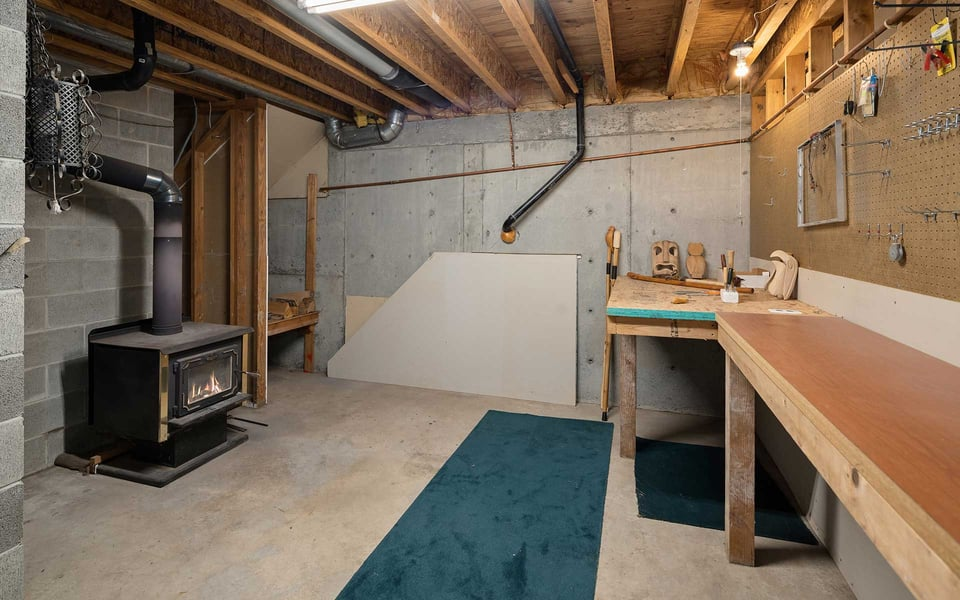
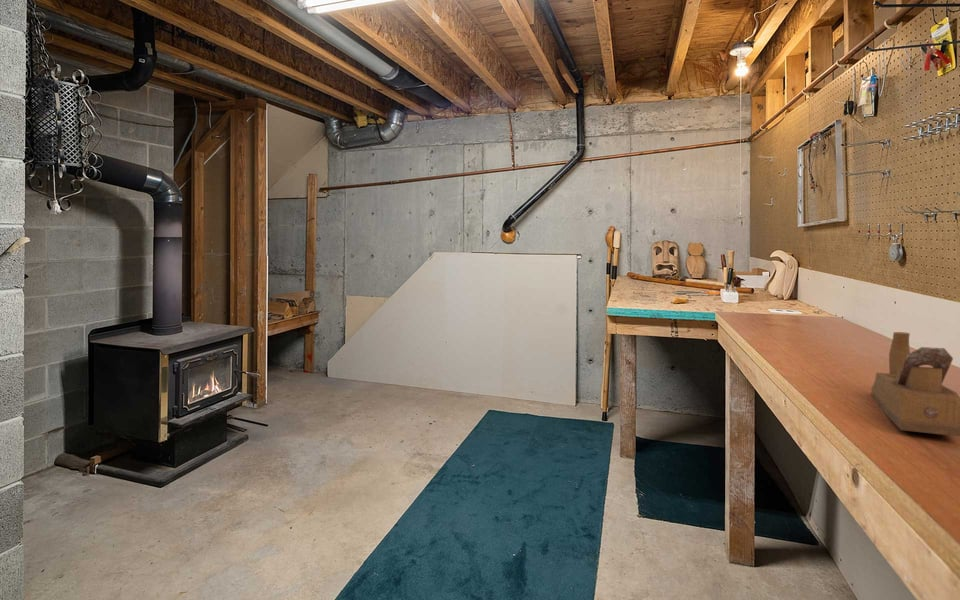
+ hand plane (911, 376)
